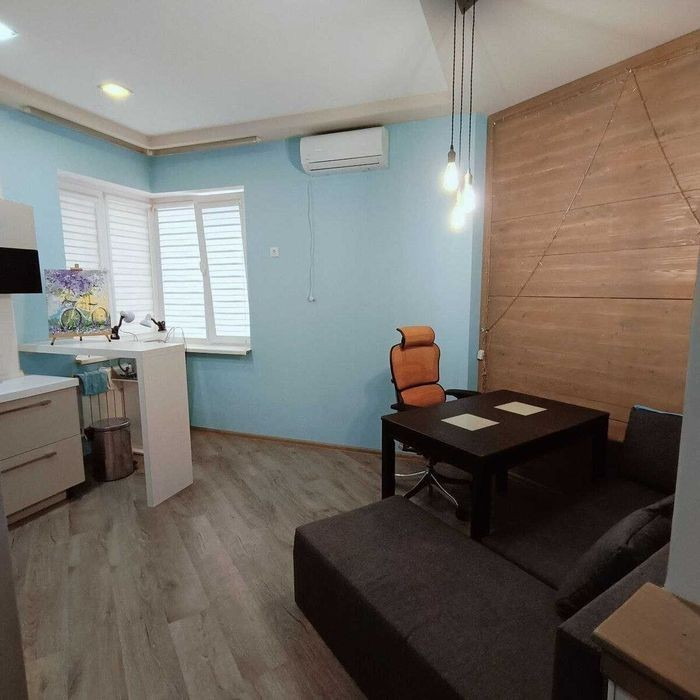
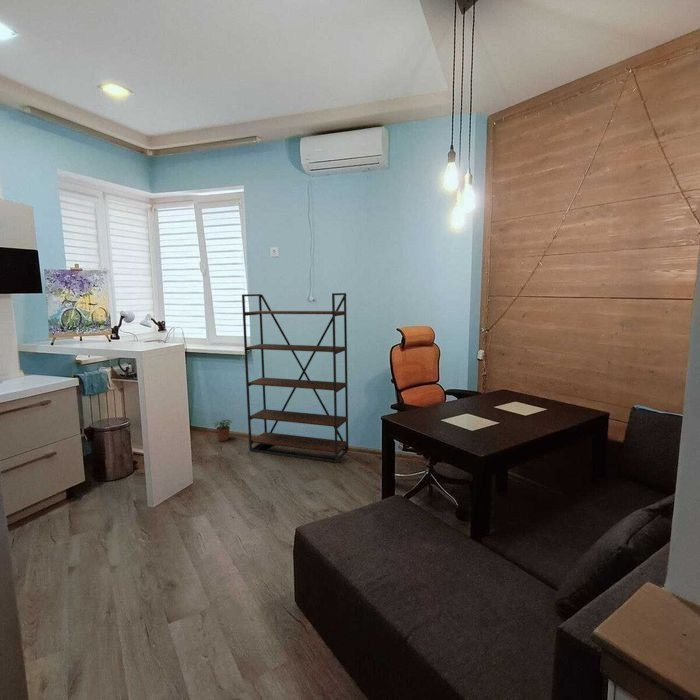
+ potted plant (222, 430)
+ bookshelf (299, 377)
